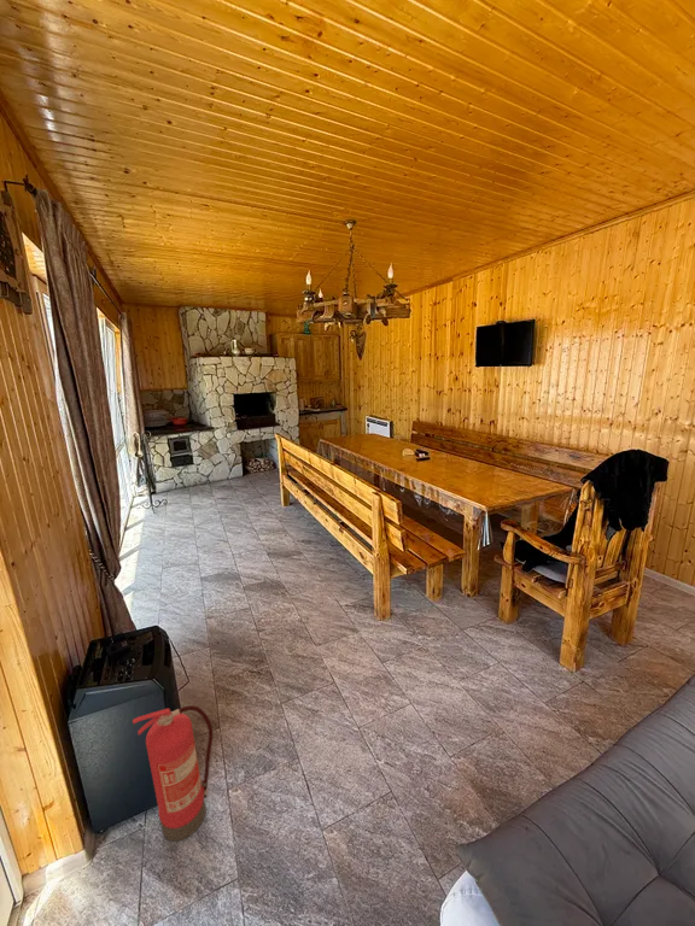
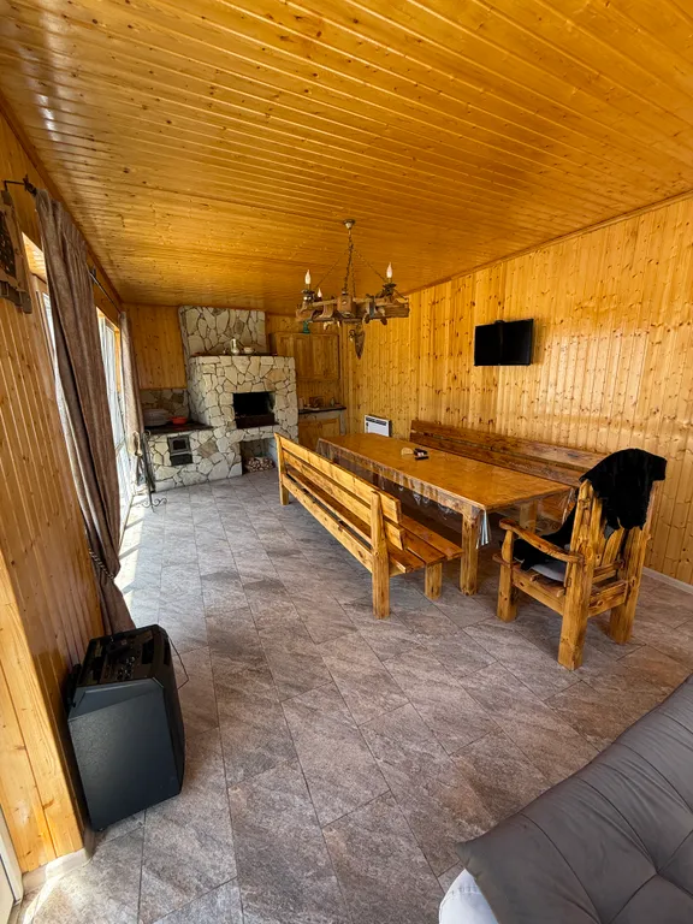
- fire extinguisher (181, 761)
